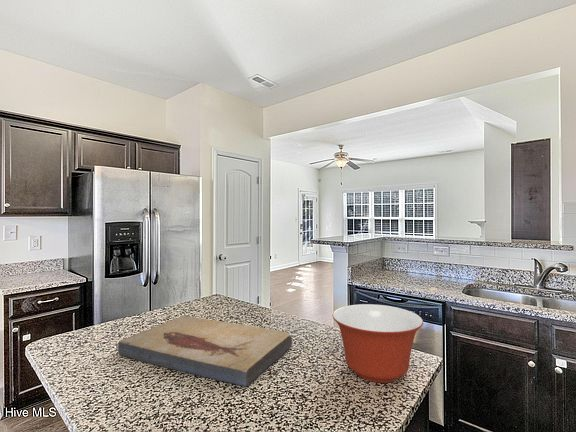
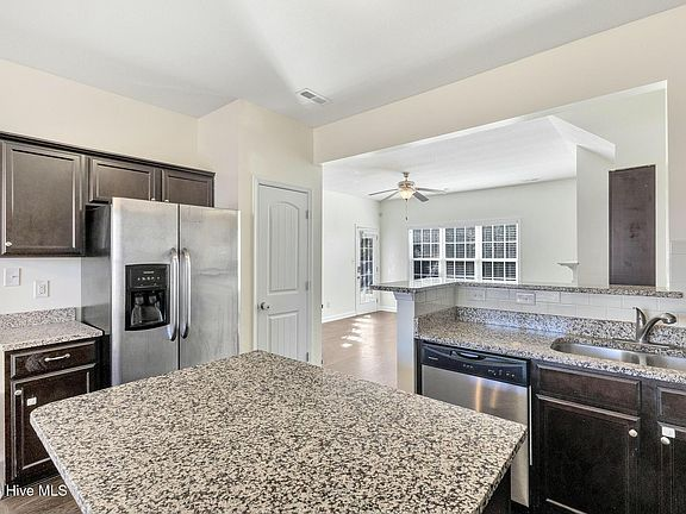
- mixing bowl (376, 343)
- fish fossil (207, 343)
